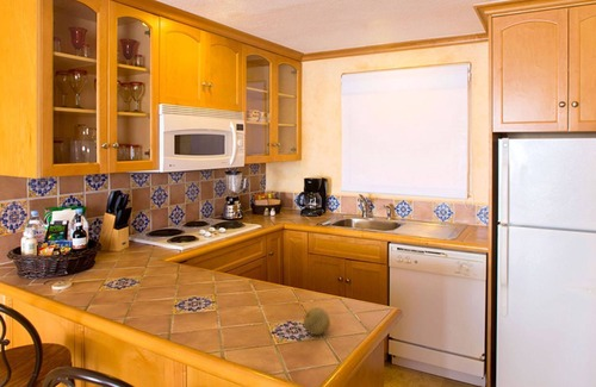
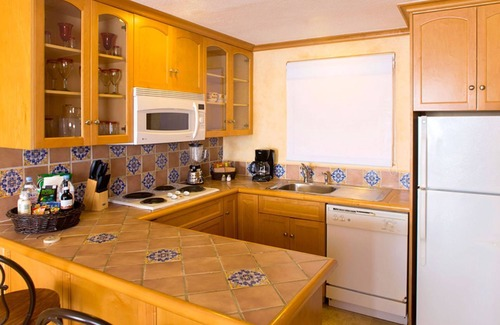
- fruit (316, 320)
